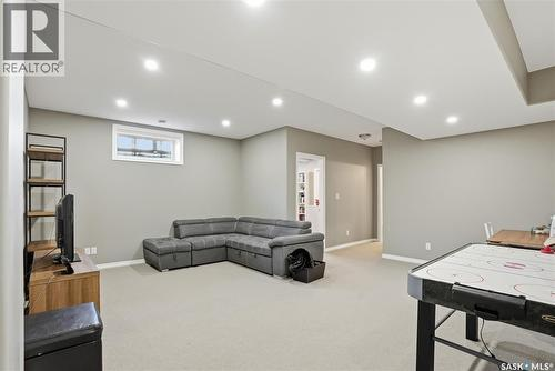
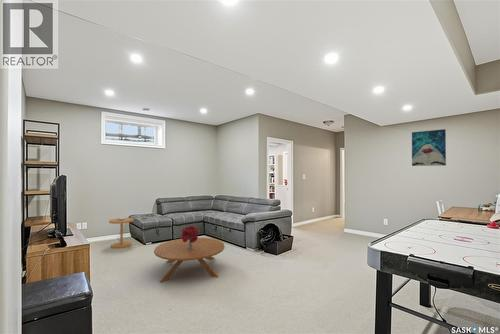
+ wall art (428, 148)
+ bouquet (190, 237)
+ side table (121, 231)
+ coffee table (190, 258)
